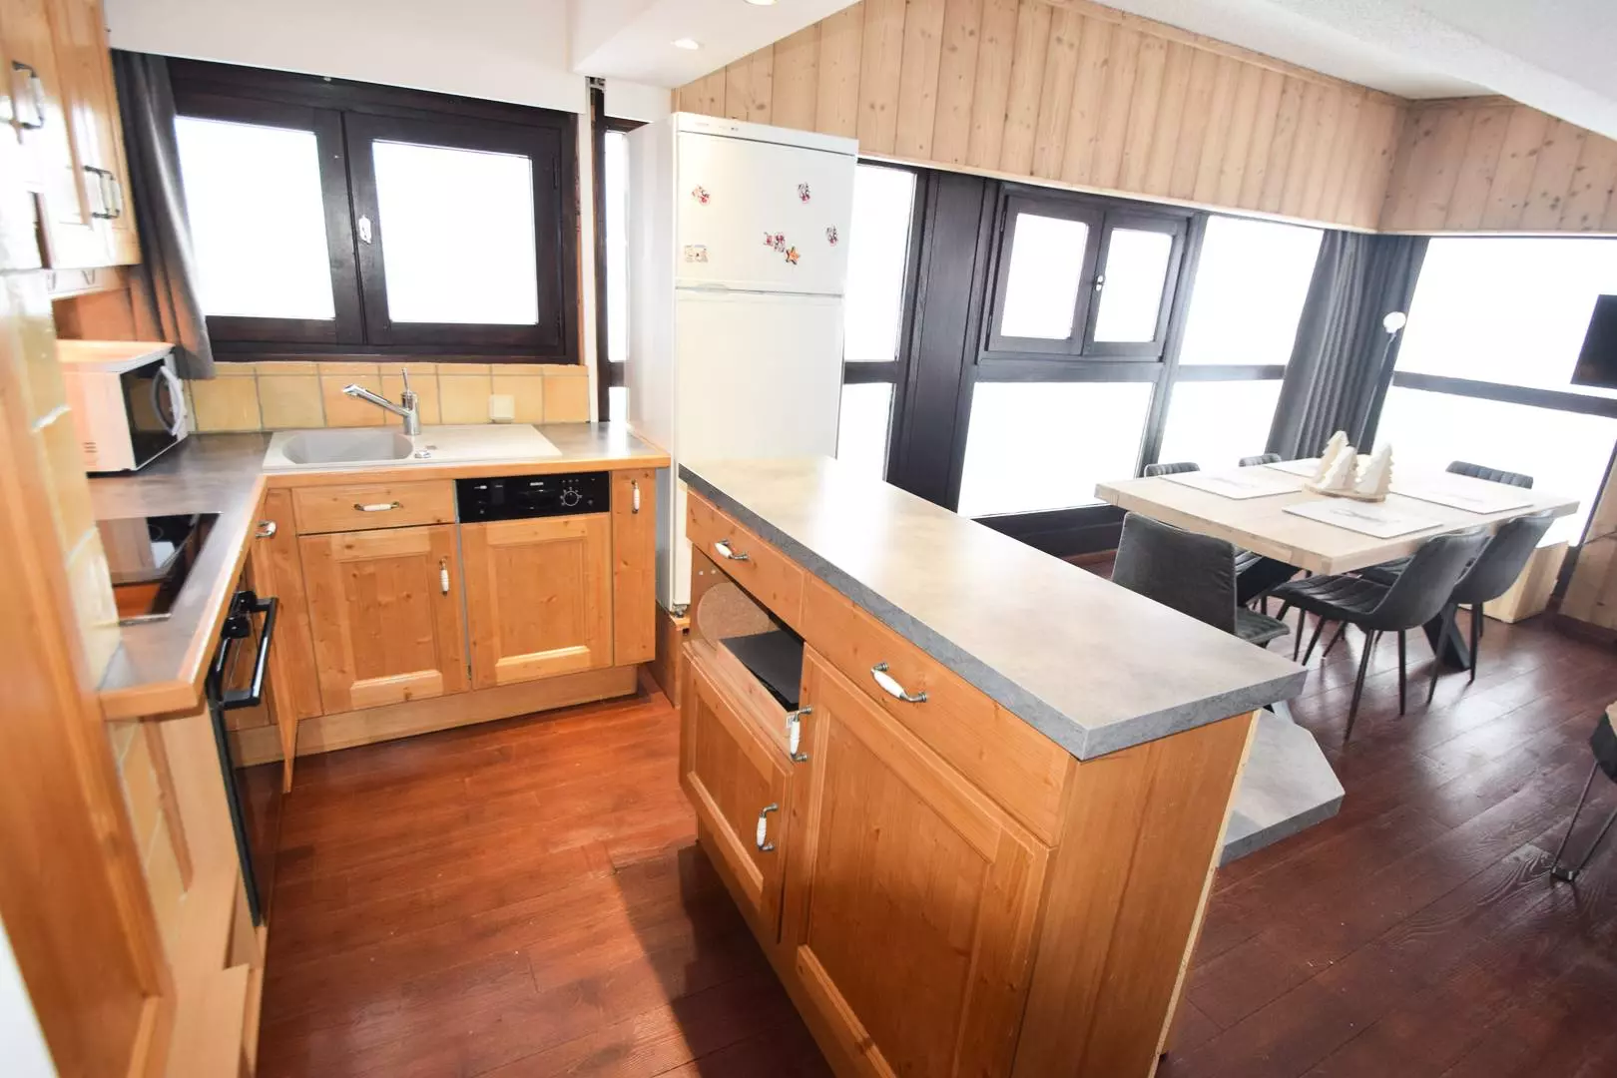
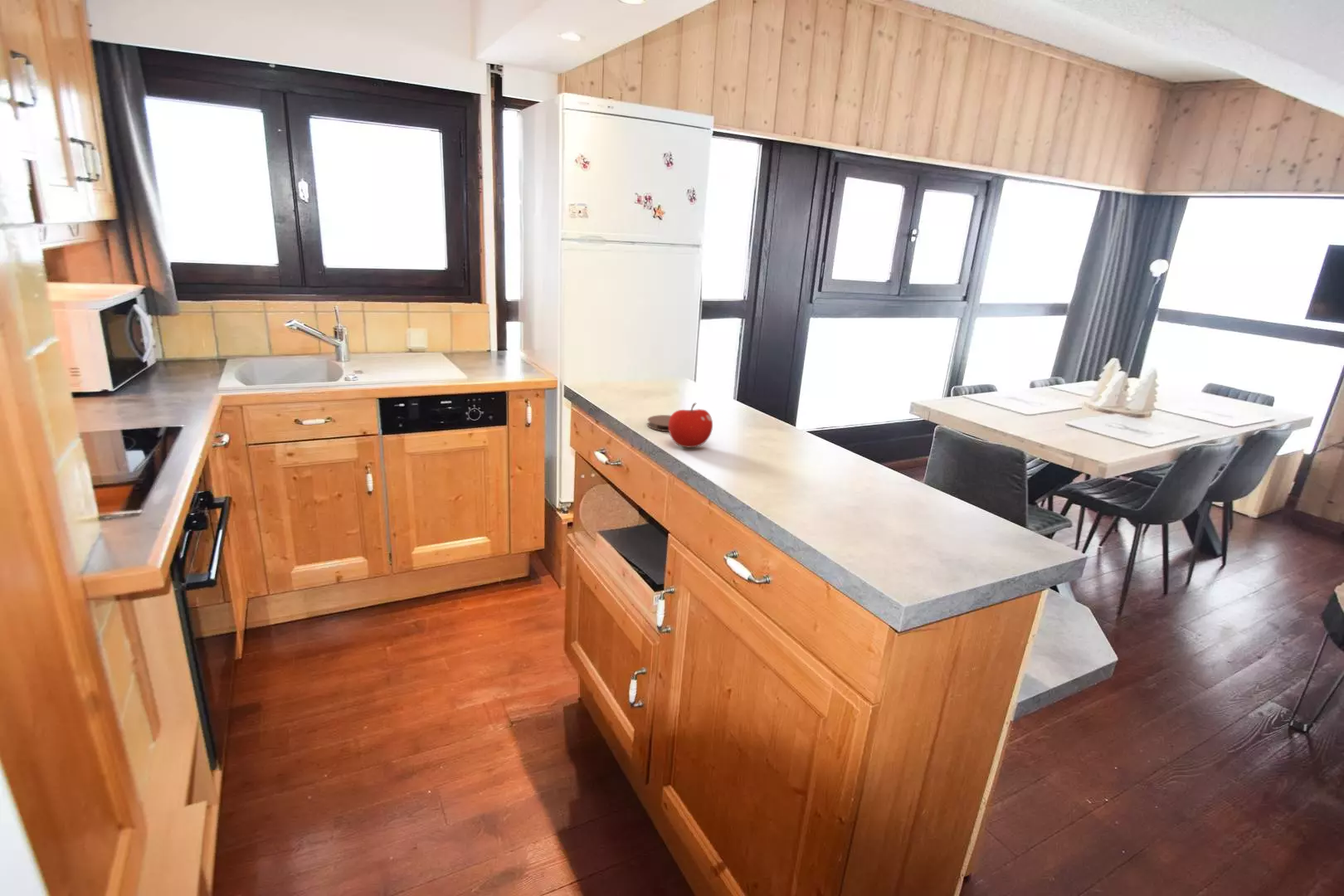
+ coaster (667, 423)
+ fruit (690, 425)
